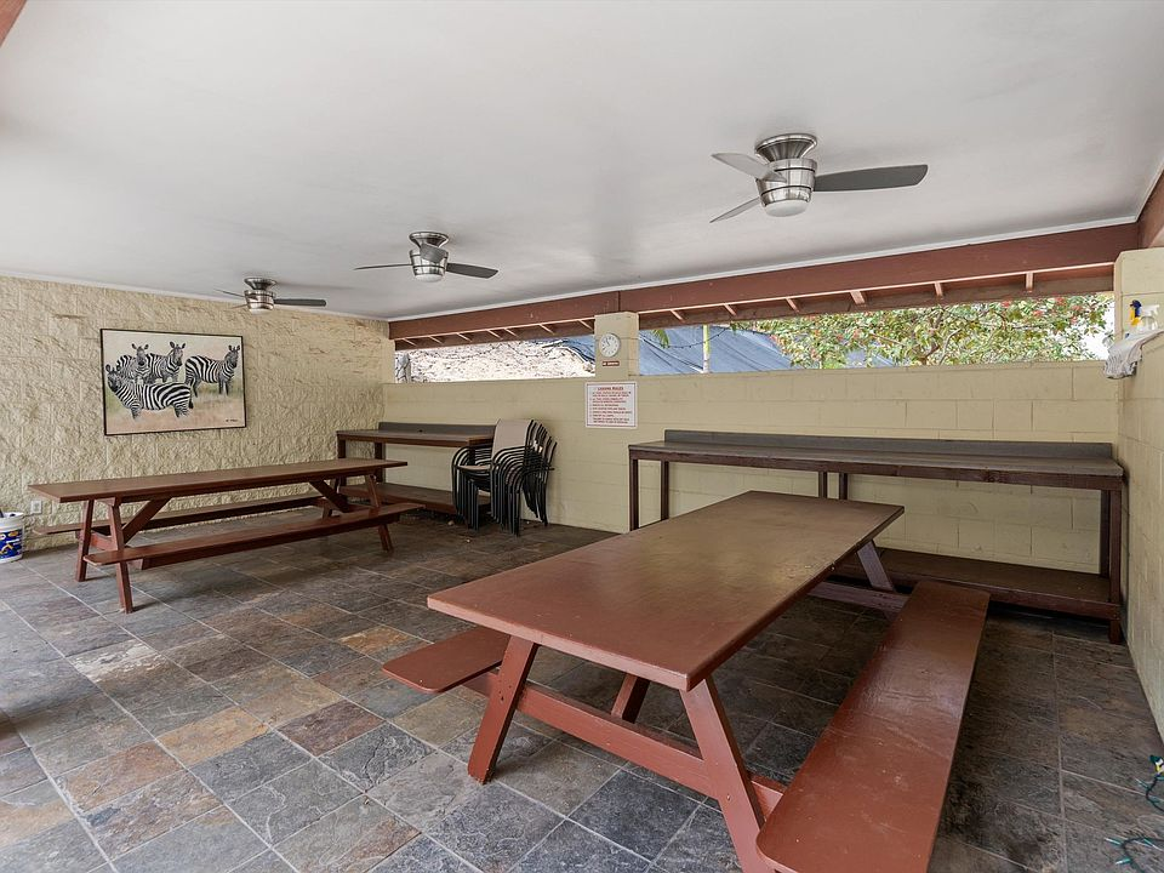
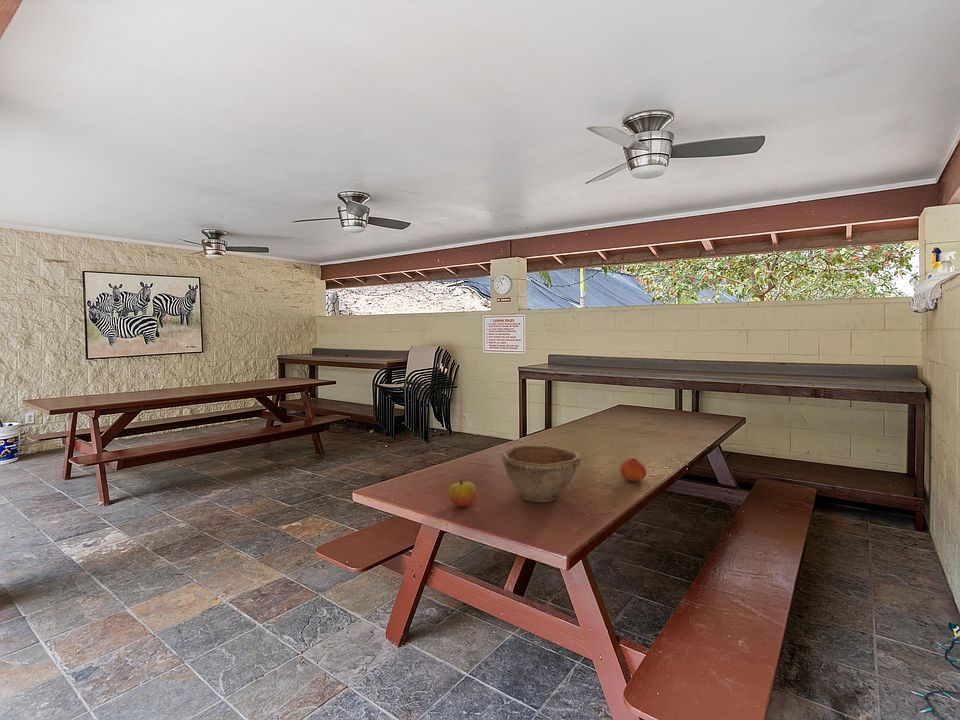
+ apple (462, 493)
+ fruit (633, 469)
+ bowl (541, 474)
